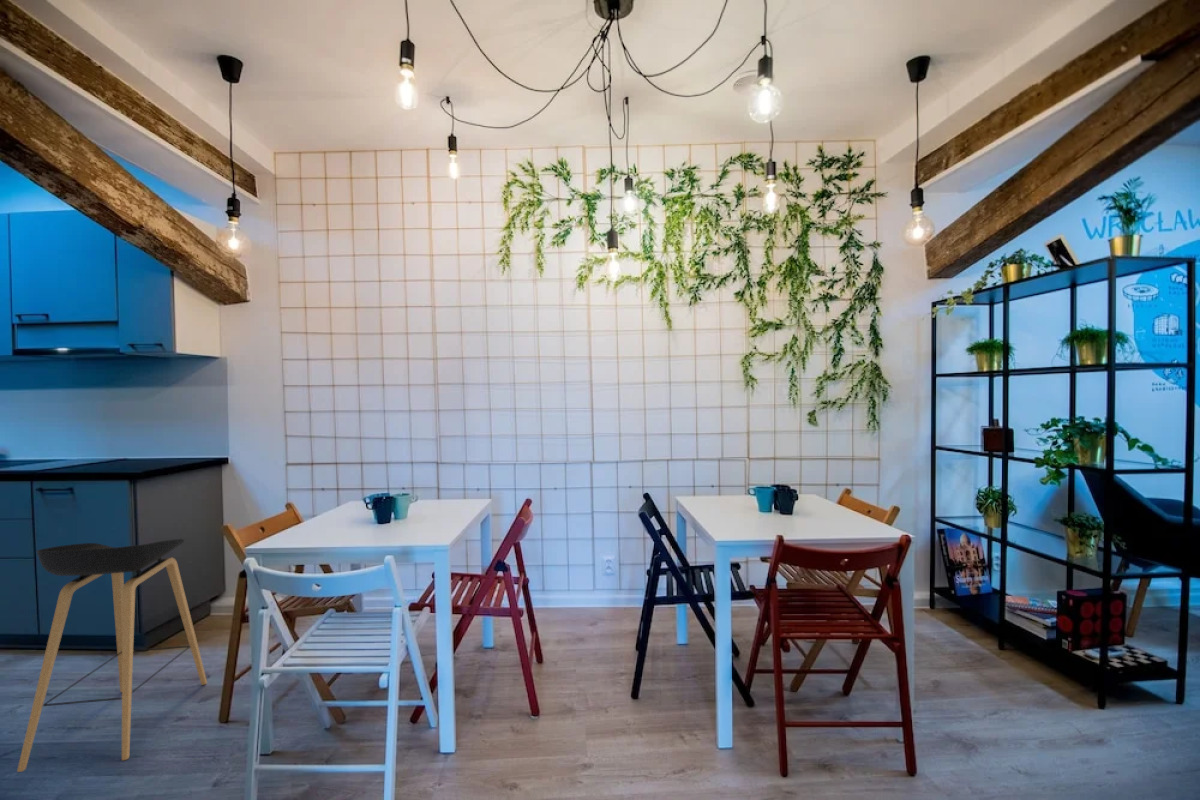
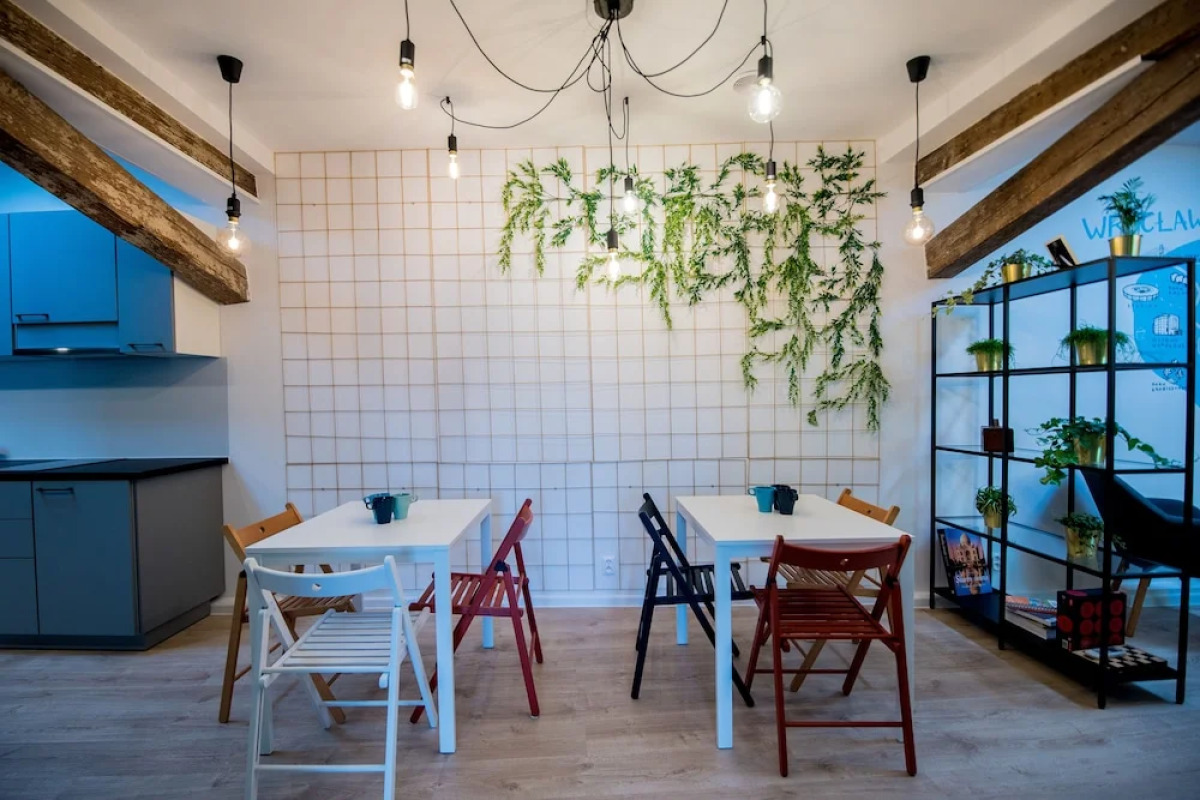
- stool (121, 628)
